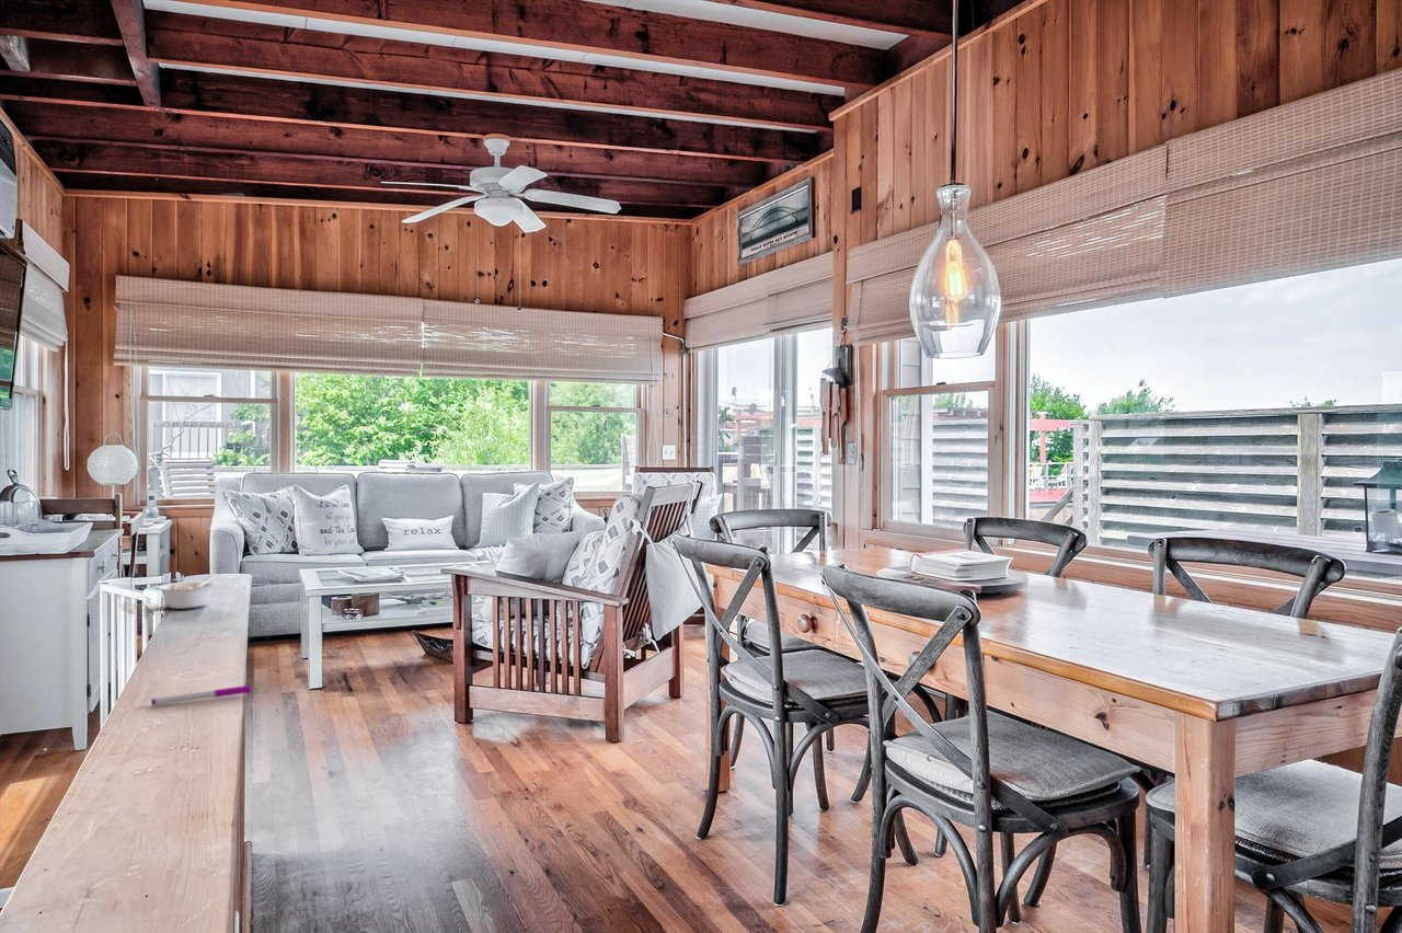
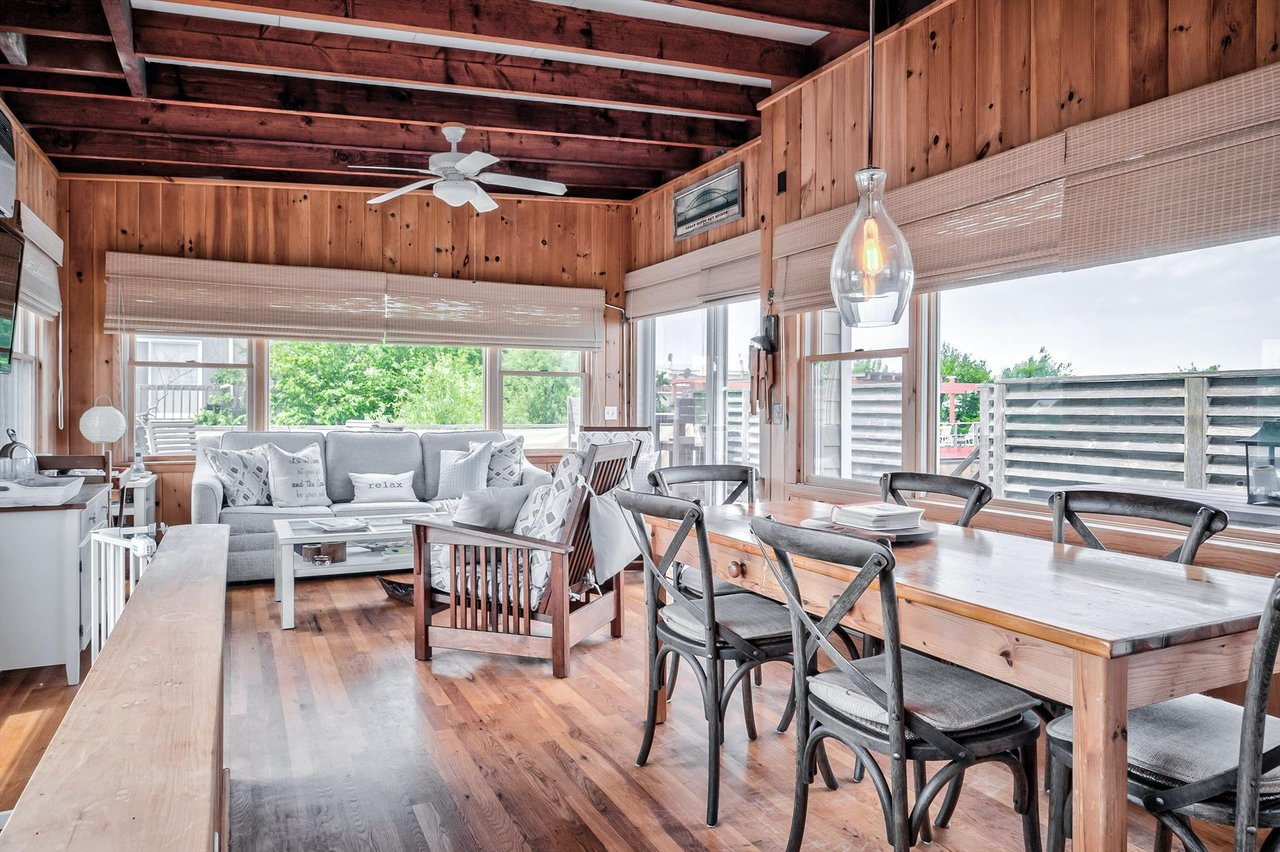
- pen (202, 694)
- legume (187, 592)
